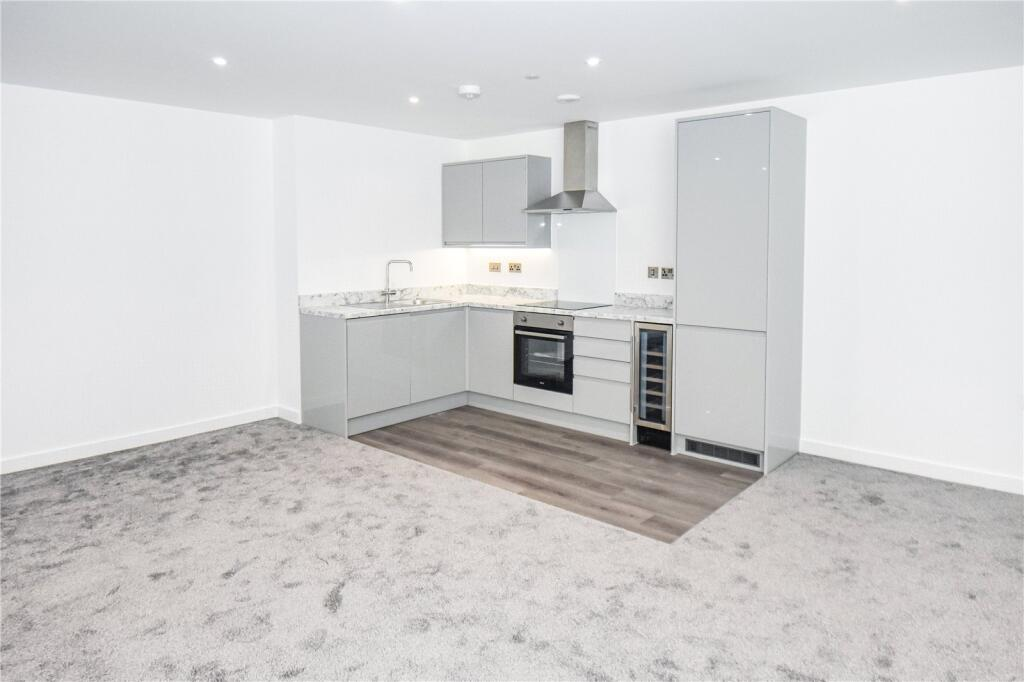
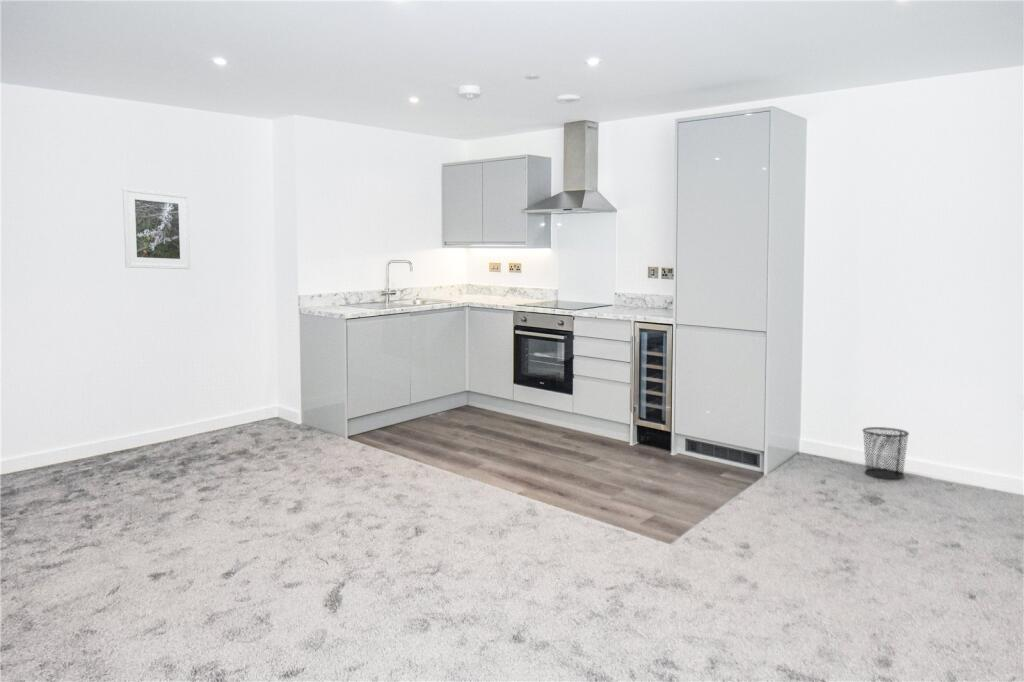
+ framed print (157, 229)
+ waste bin (884, 452)
